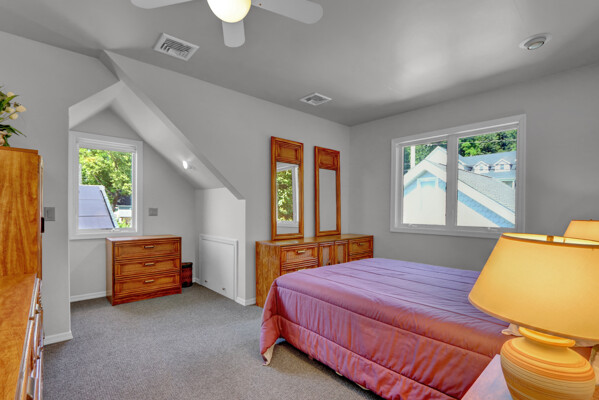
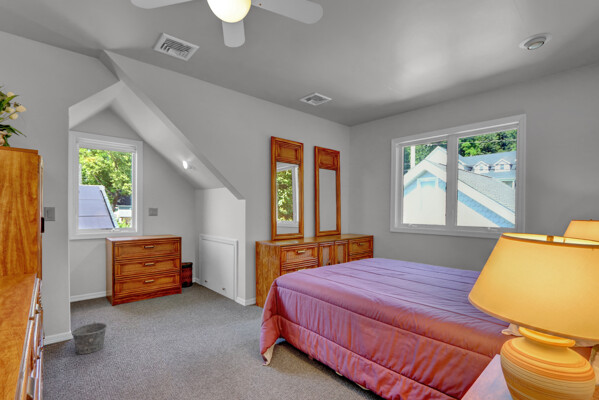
+ bucket (89, 331)
